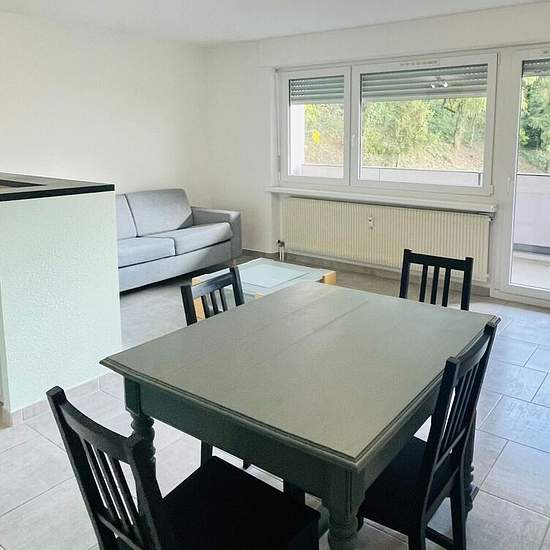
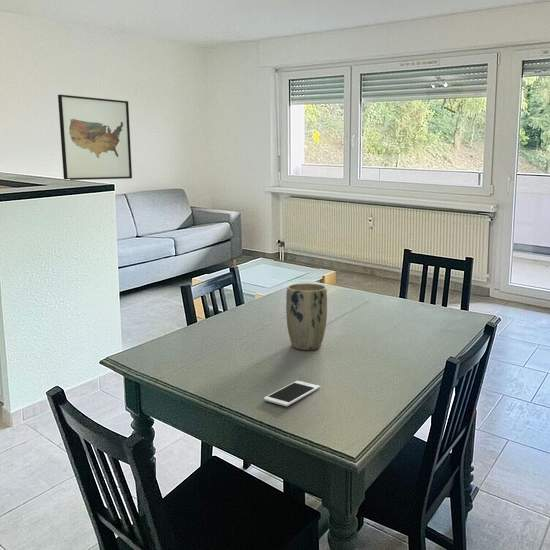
+ plant pot (306, 316)
+ cell phone (292, 392)
+ wall art (97, 139)
